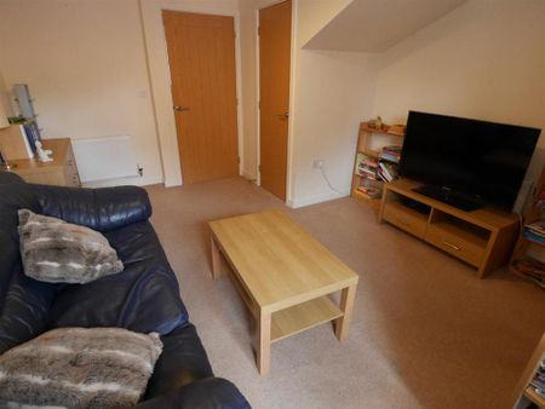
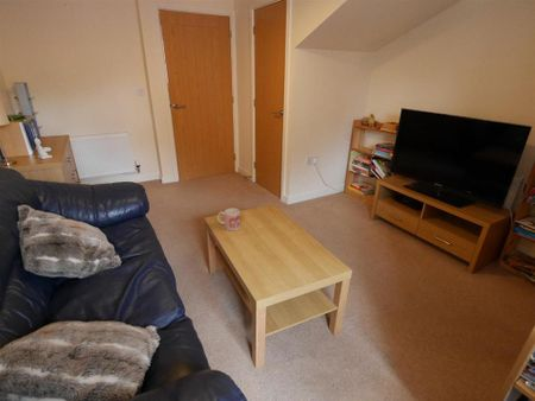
+ mug (229, 218)
